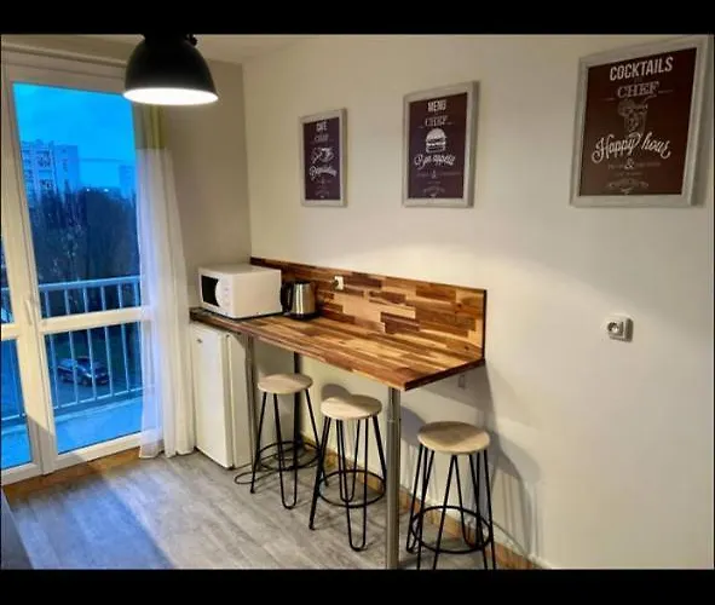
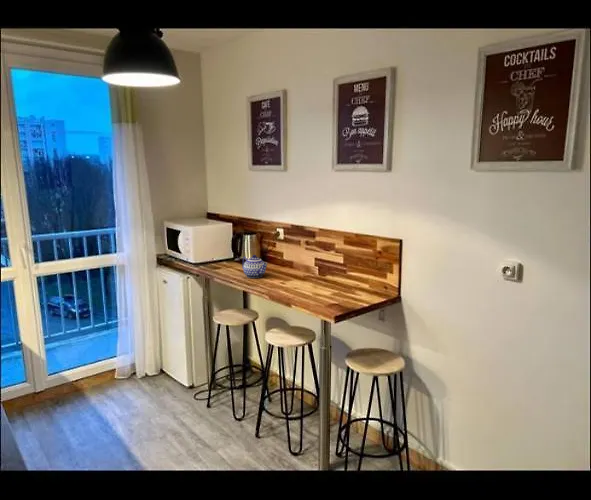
+ teapot (254, 265)
